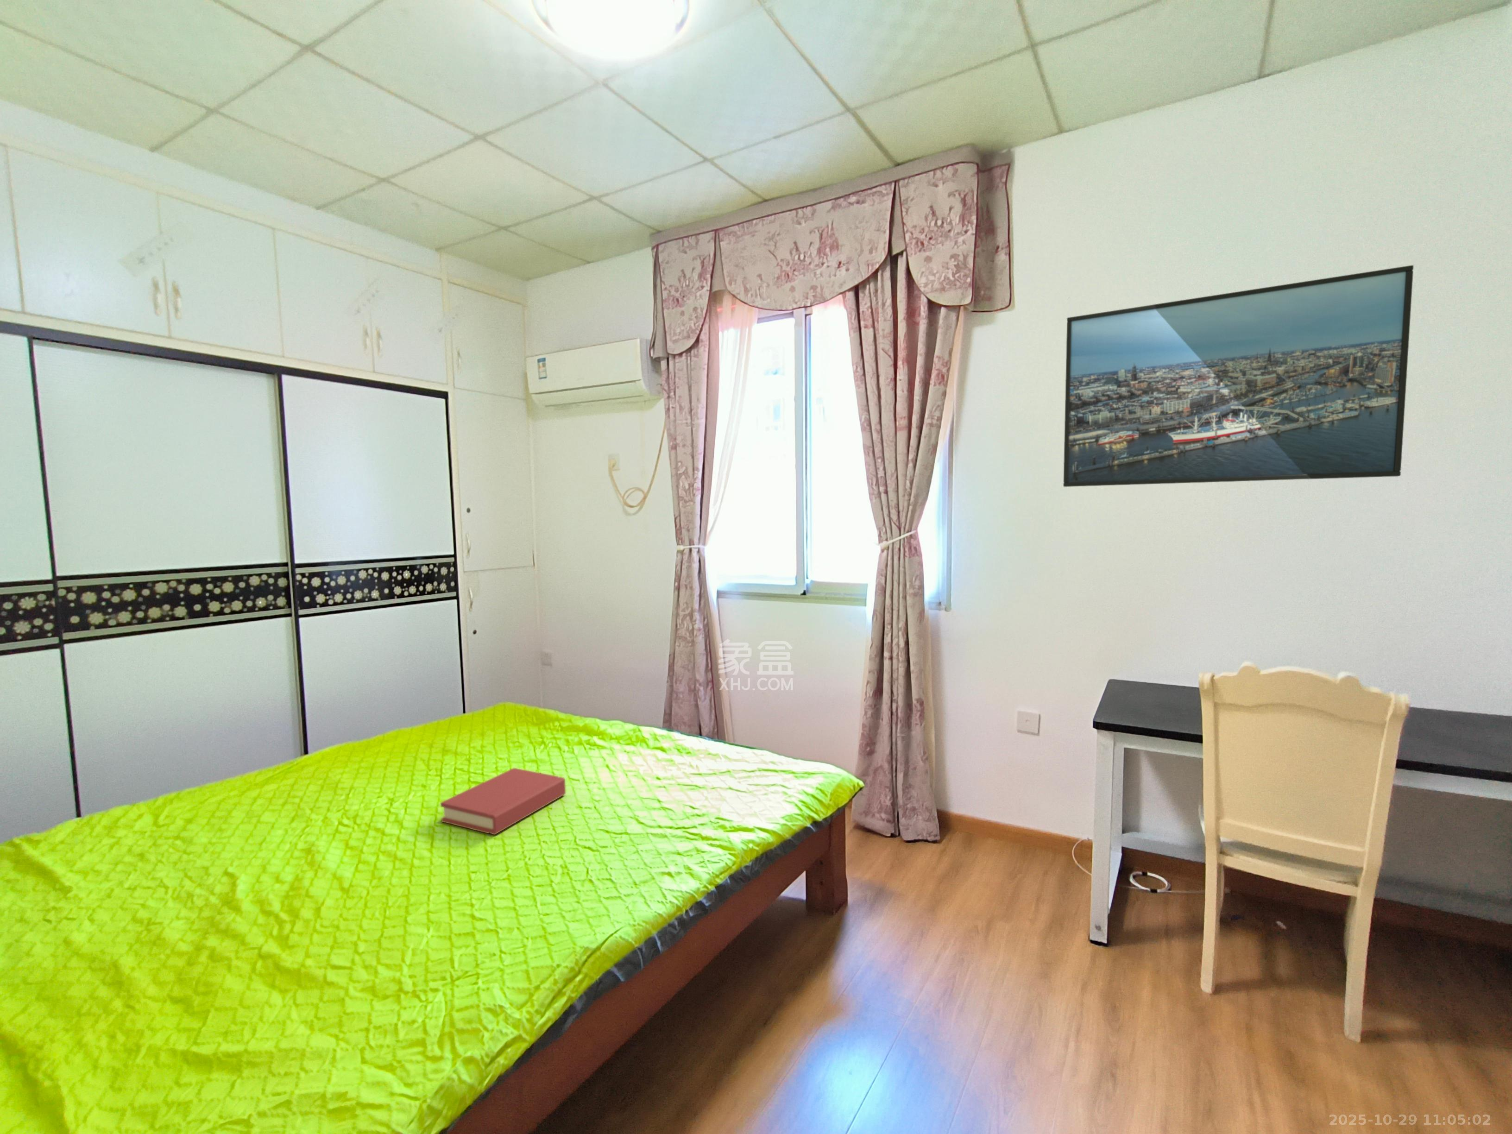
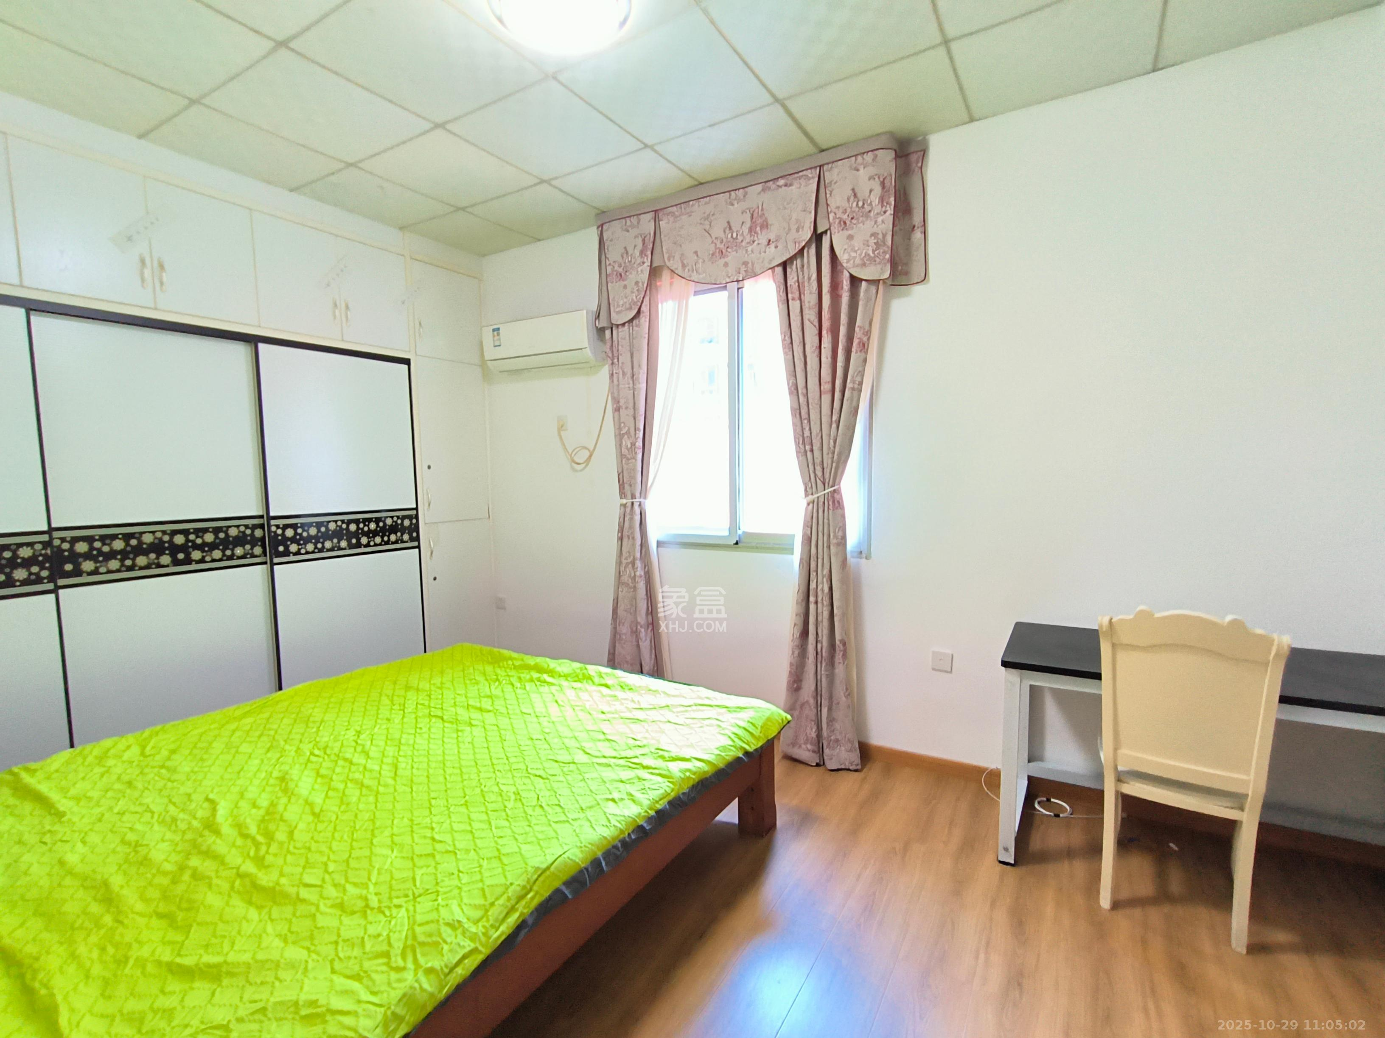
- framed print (1217, 390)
- hardback book (506, 798)
